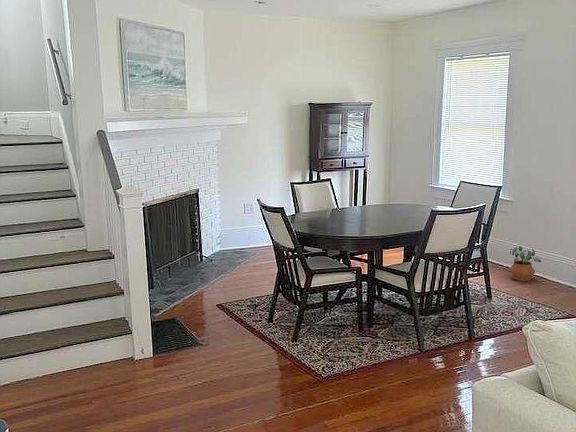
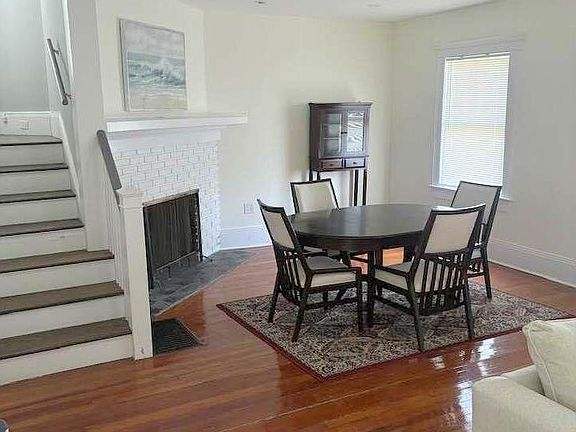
- potted plant (525, 263)
